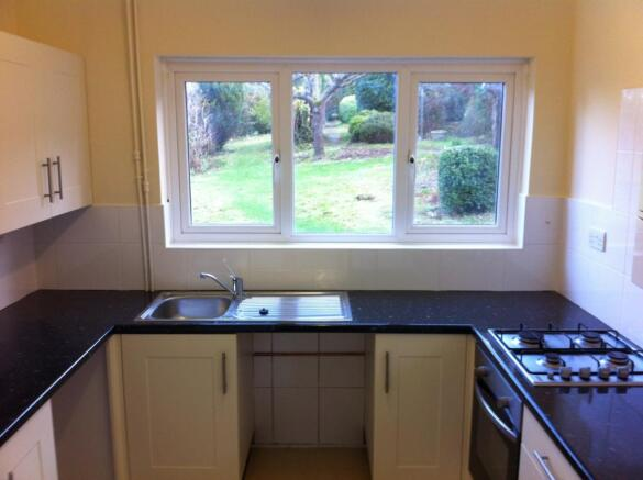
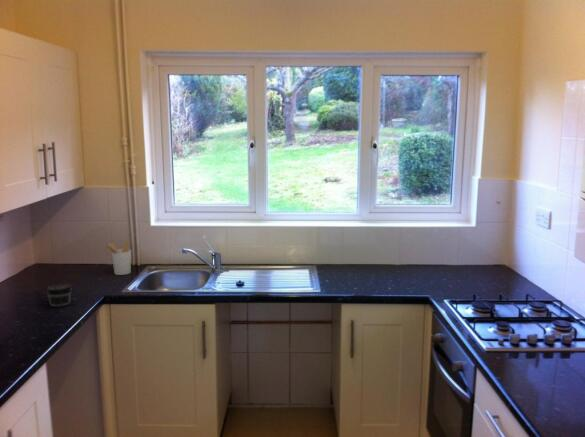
+ jar (59, 295)
+ utensil holder (117, 257)
